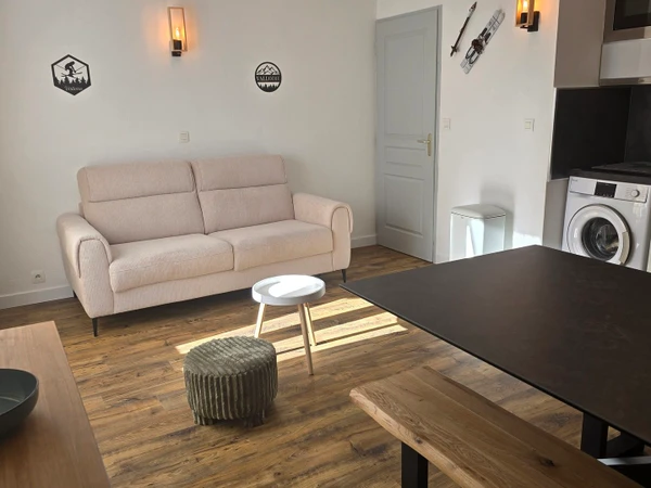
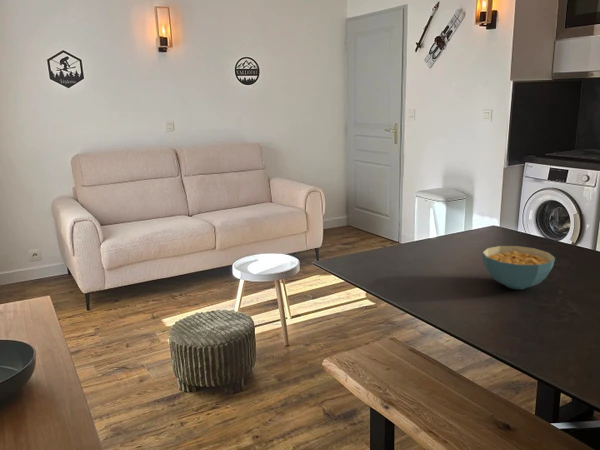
+ cereal bowl (516, 270)
